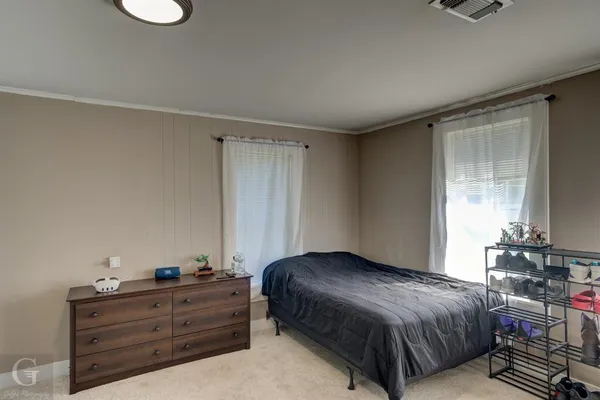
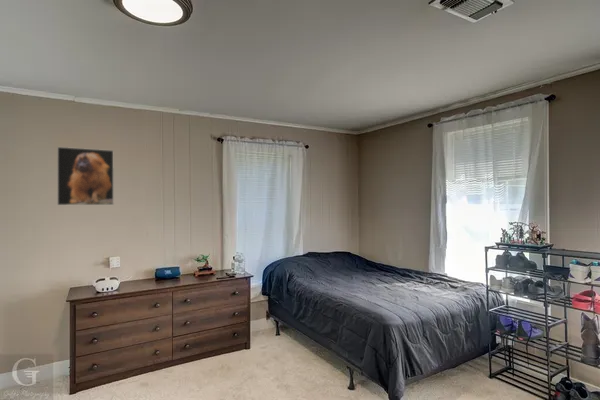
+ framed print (86, 176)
